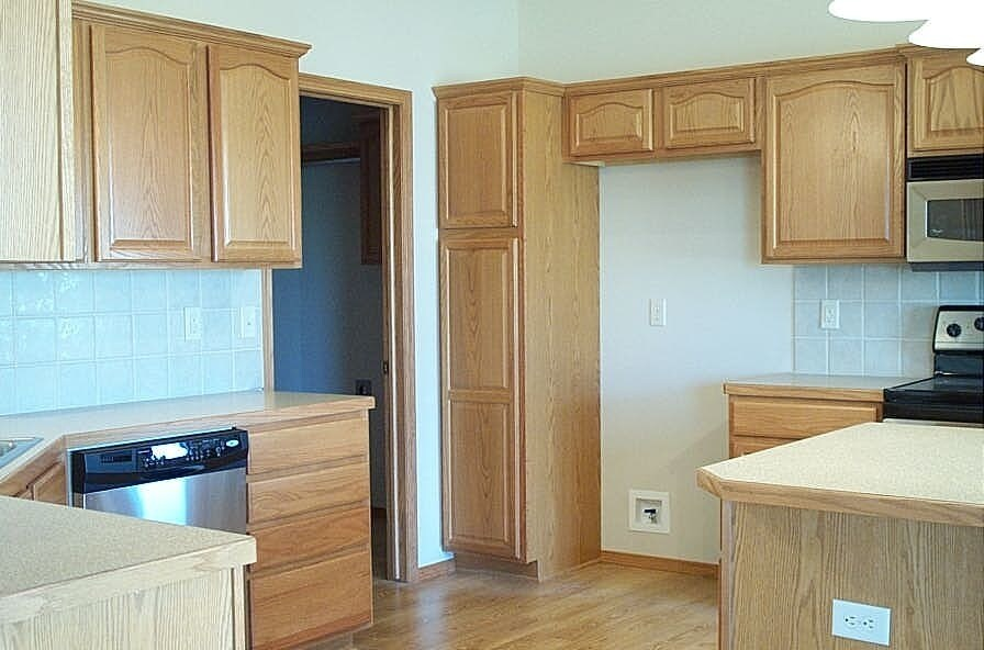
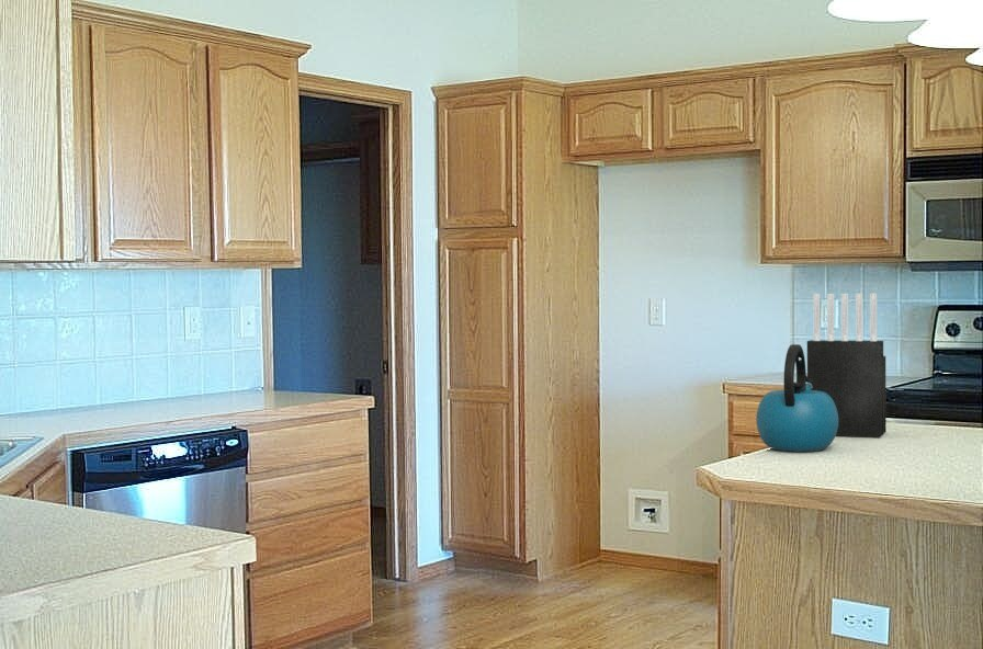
+ knife block (847, 363)
+ kettle (798, 396)
